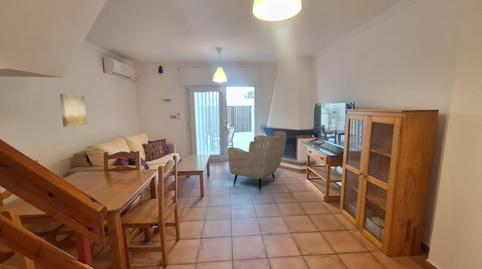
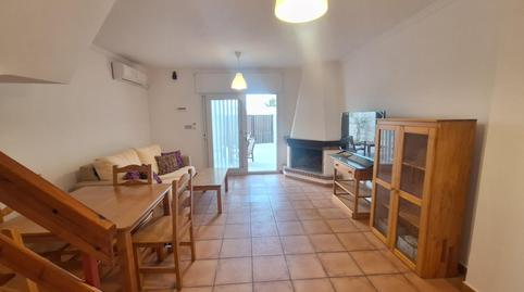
- armchair (258, 158)
- wall art (74, 110)
